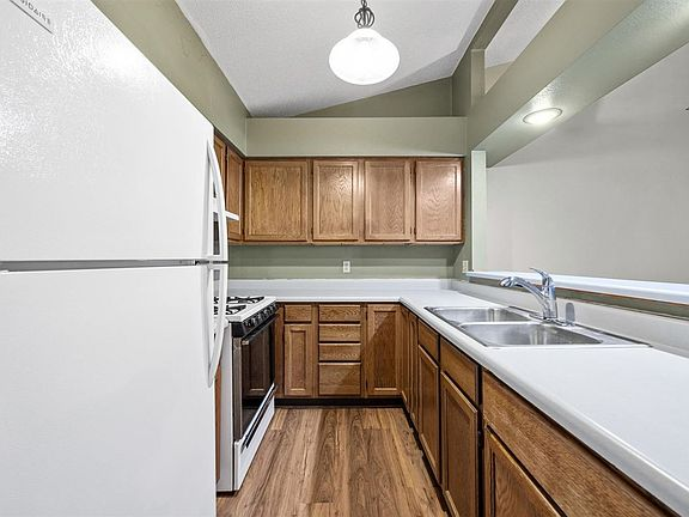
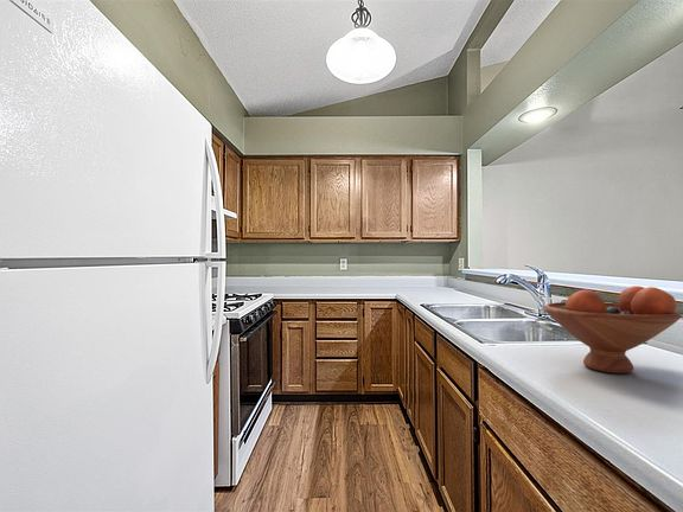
+ fruit bowl (607, 326)
